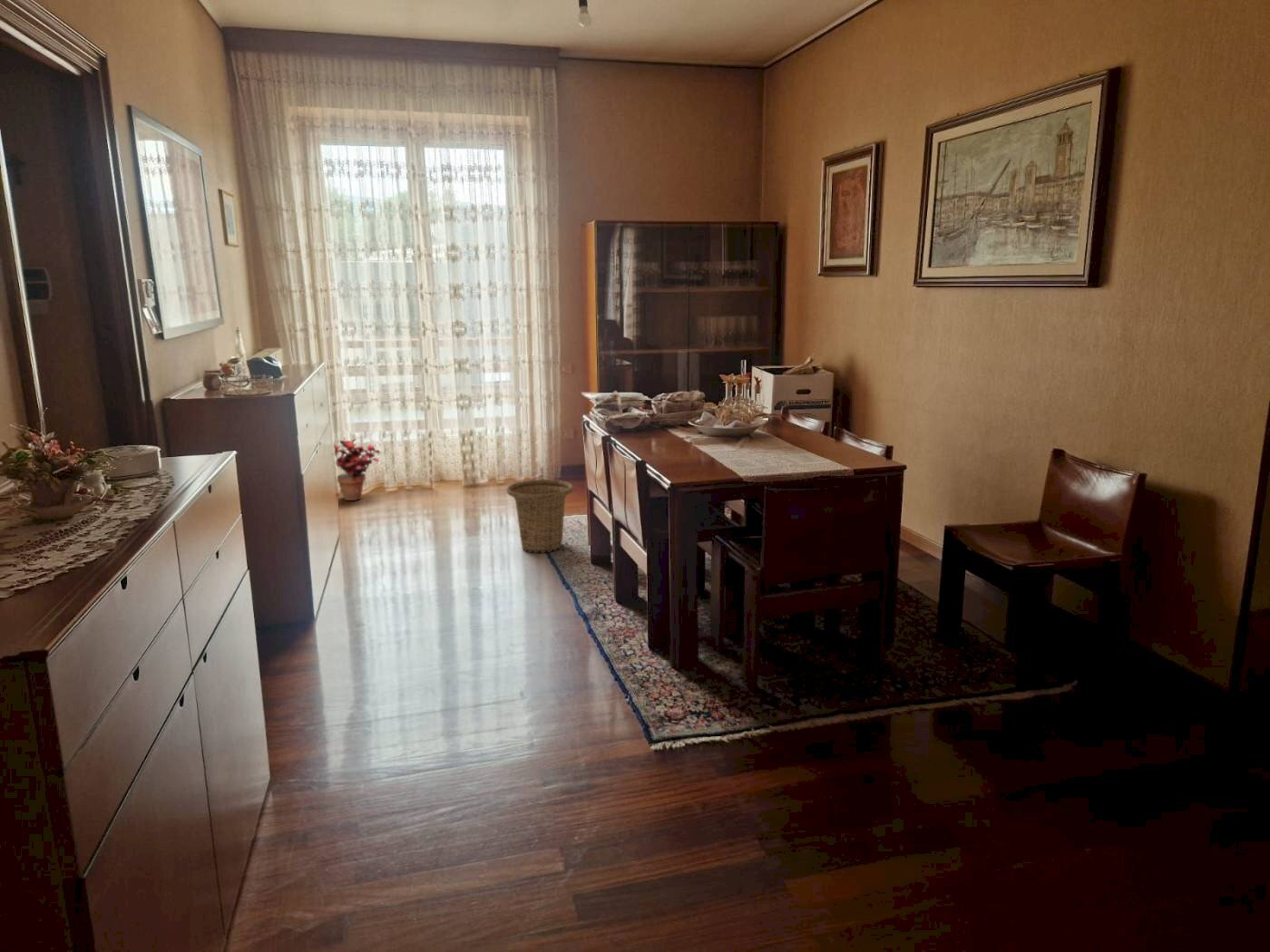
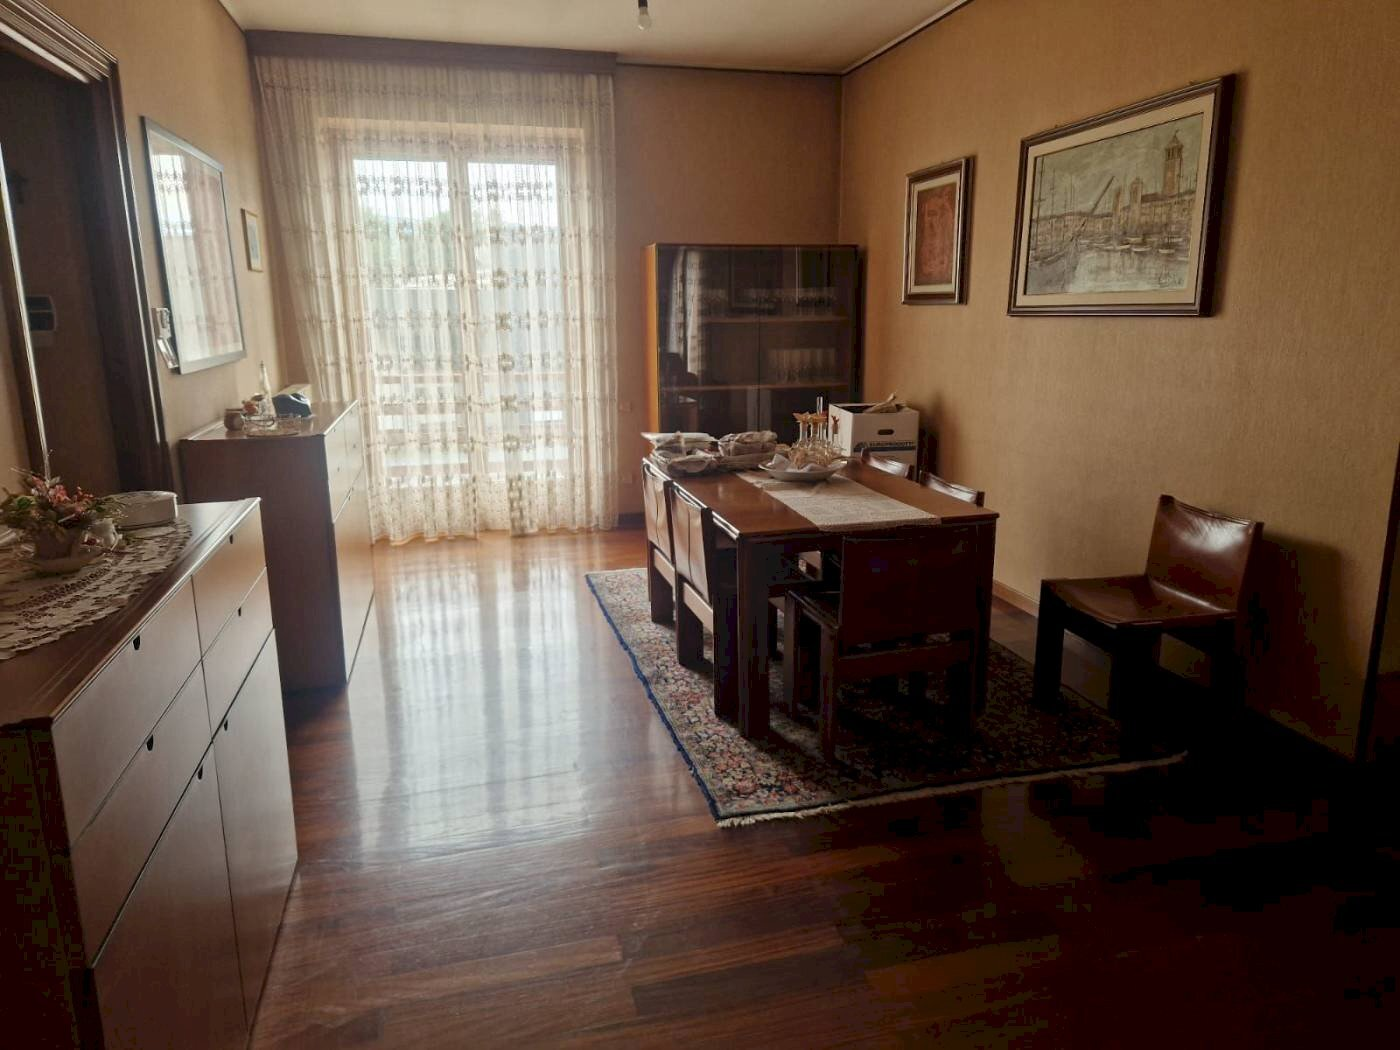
- basket (541, 517)
- potted plant (354, 470)
